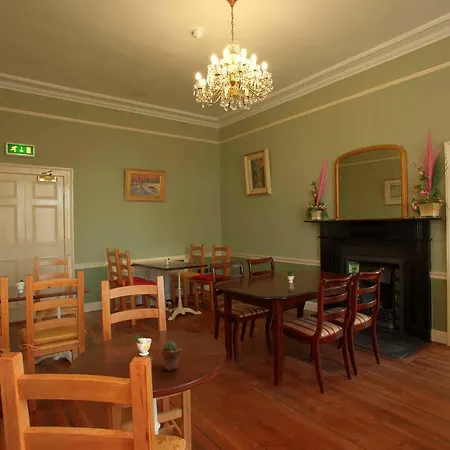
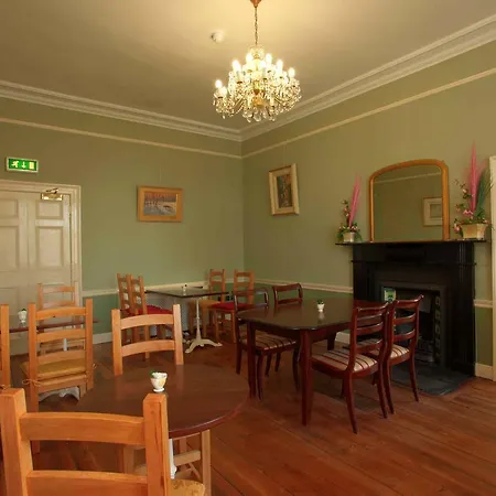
- potted succulent (171, 354)
